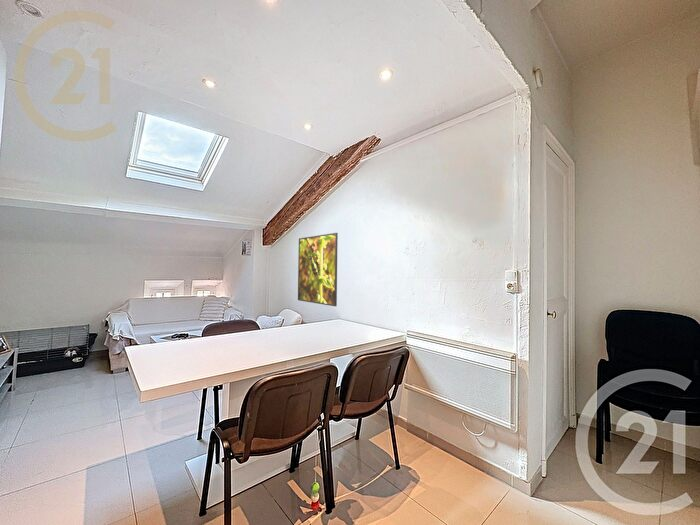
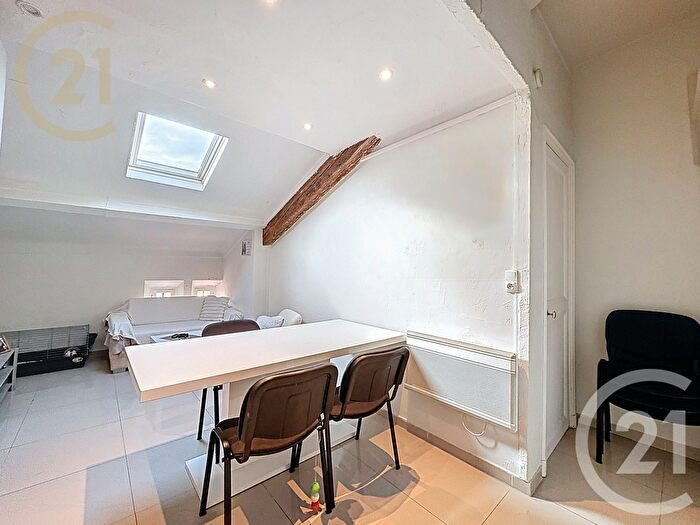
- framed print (316, 269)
